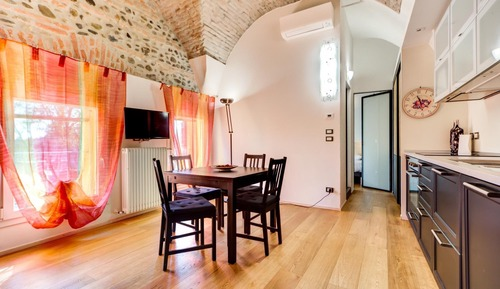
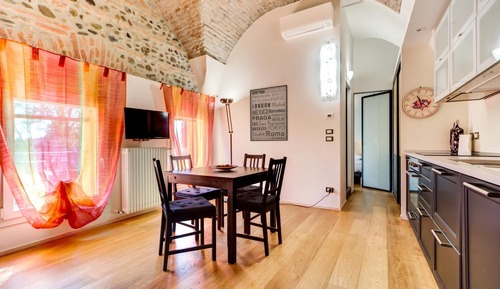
+ wall art (268, 114)
